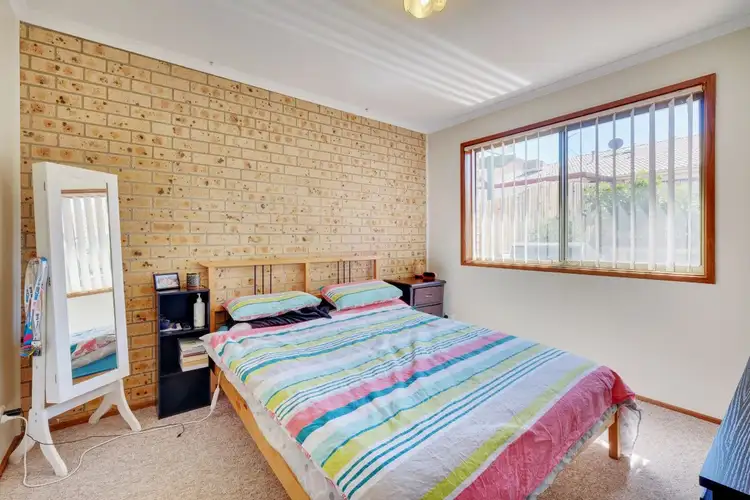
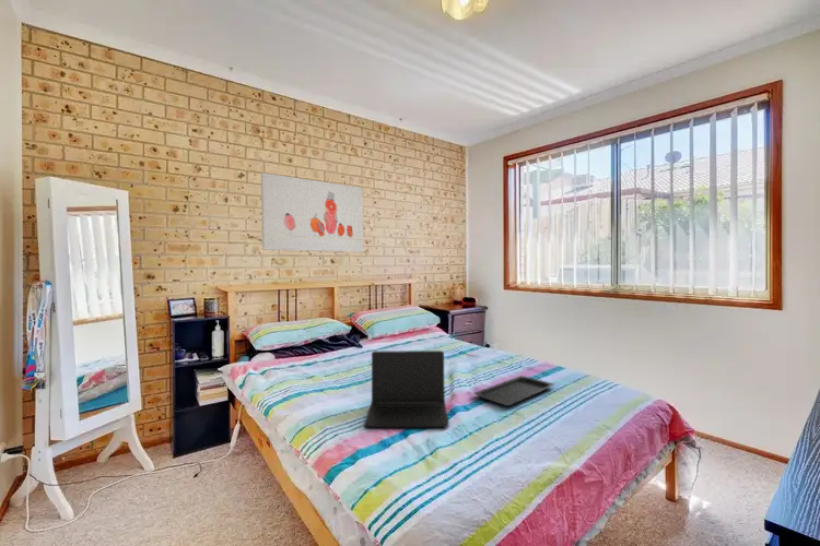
+ laptop (407, 385)
+ serving tray (515, 390)
+ wall art (316, 215)
